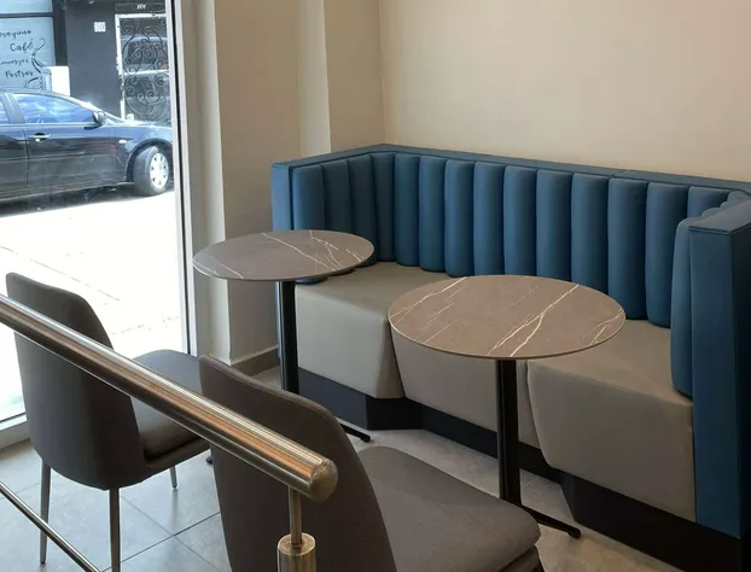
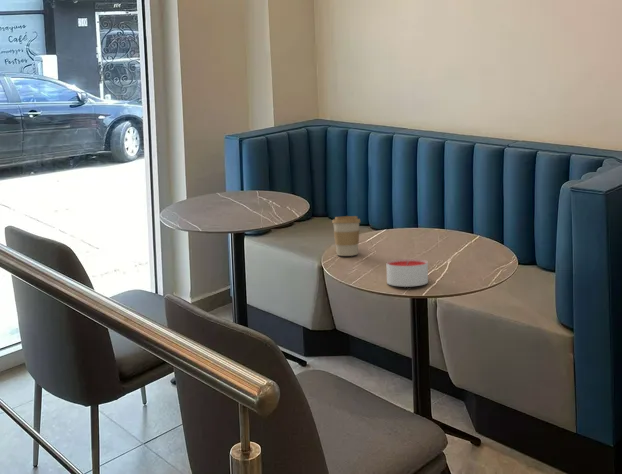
+ coffee cup (346, 234)
+ candle (407, 271)
